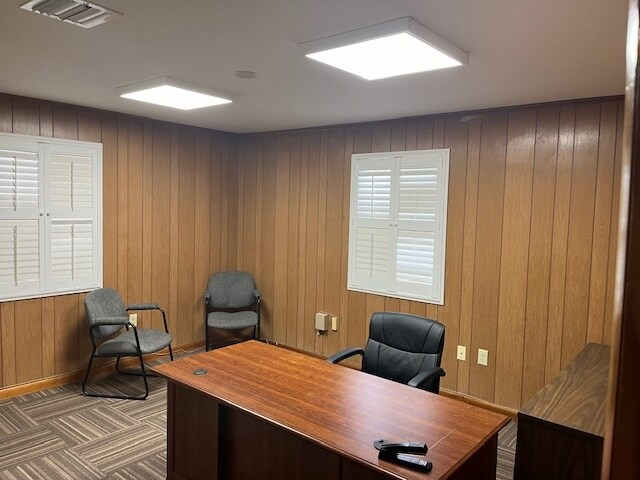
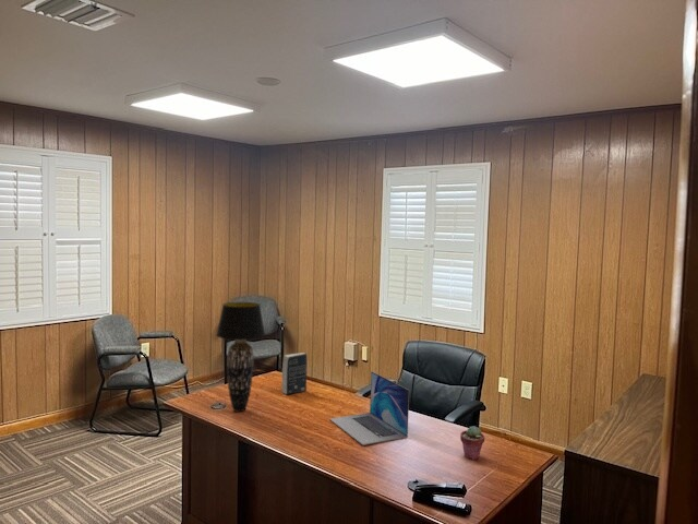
+ book (294, 372)
+ potted succulent (472, 441)
+ laptop (370, 405)
+ table lamp (240, 357)
